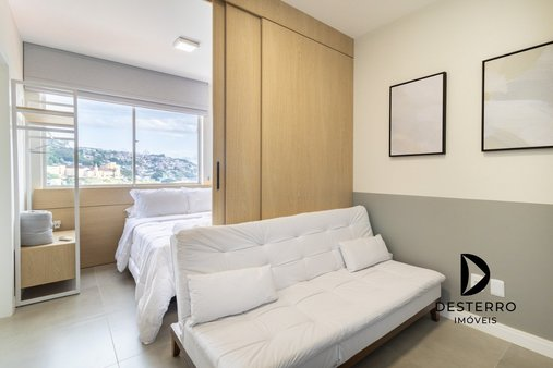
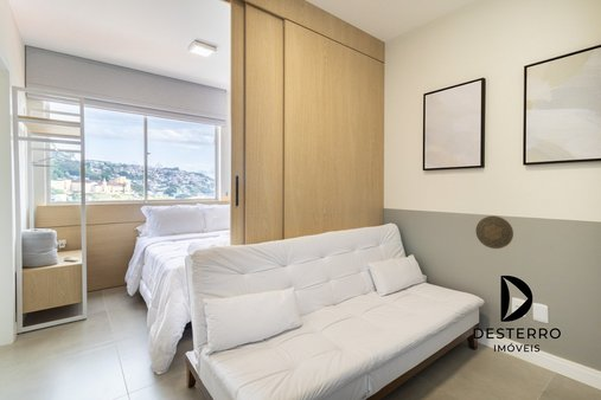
+ decorative plate (493, 232)
